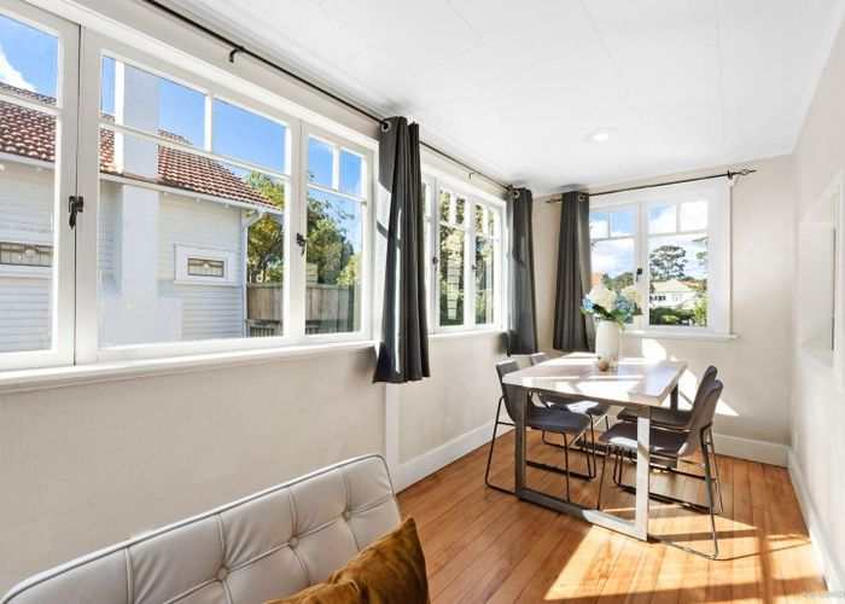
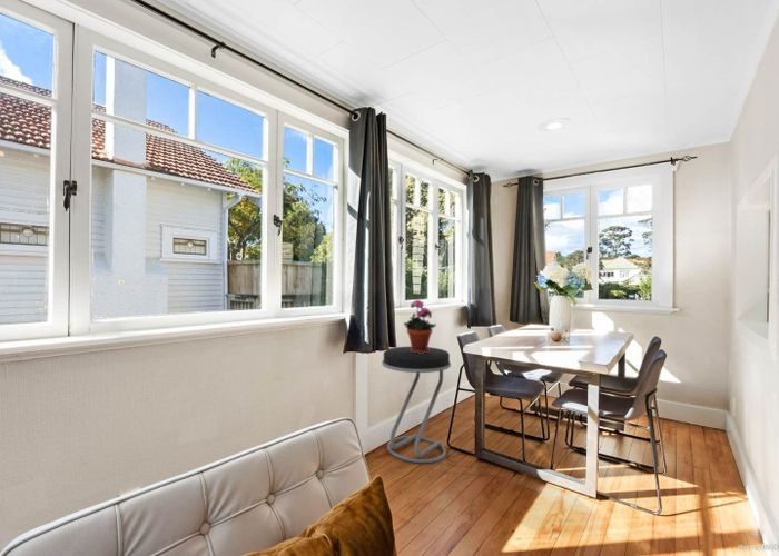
+ stool (410, 398)
+ potted plant (420, 325)
